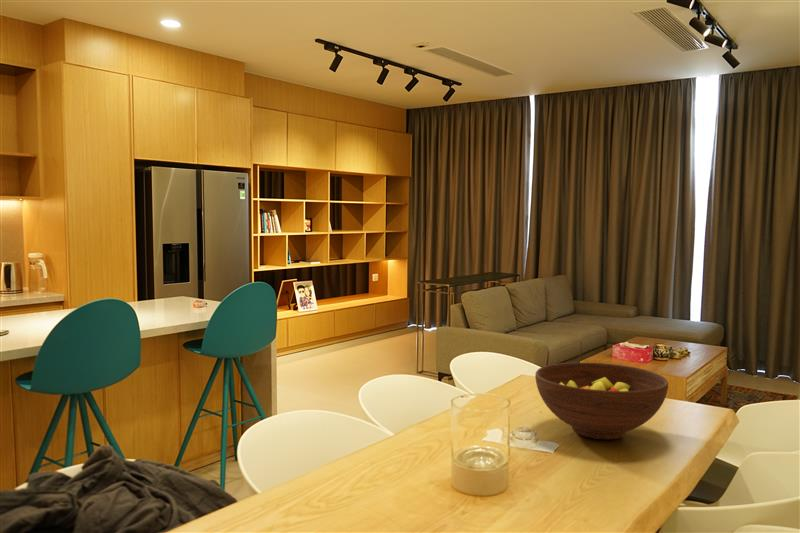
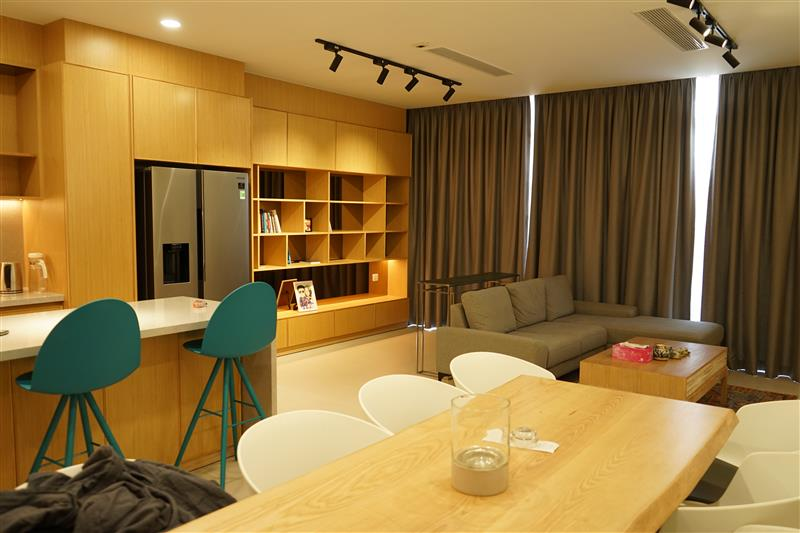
- fruit bowl (599, 404)
